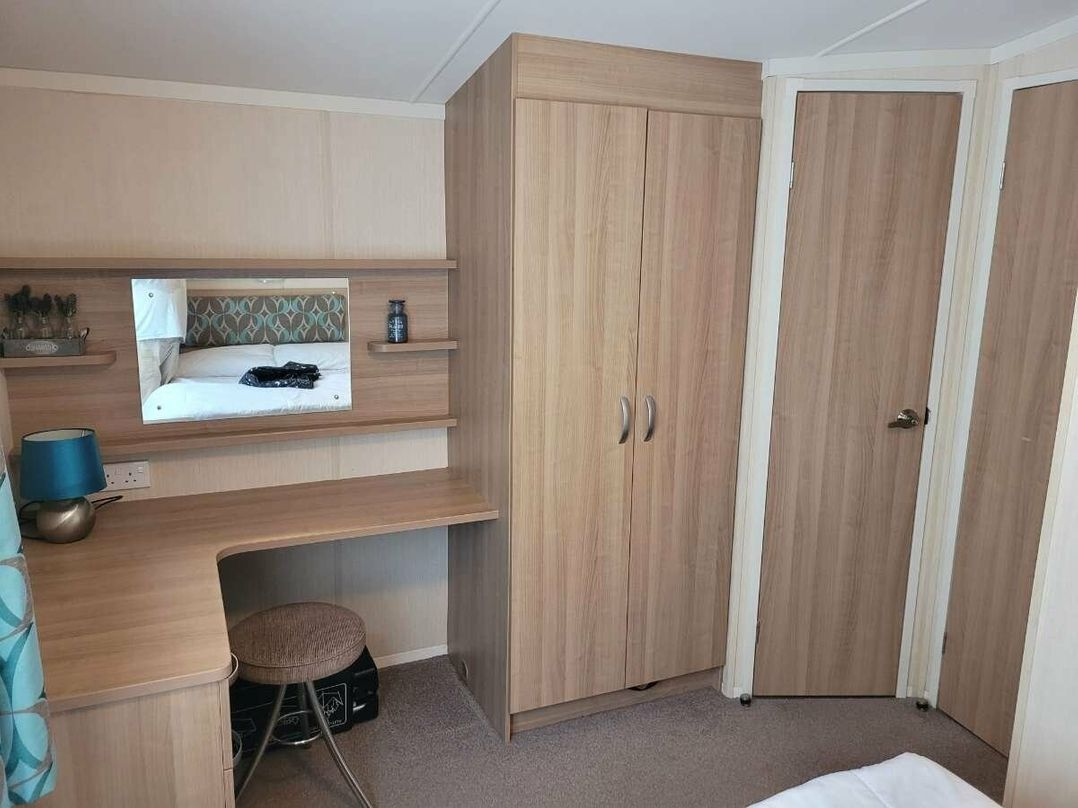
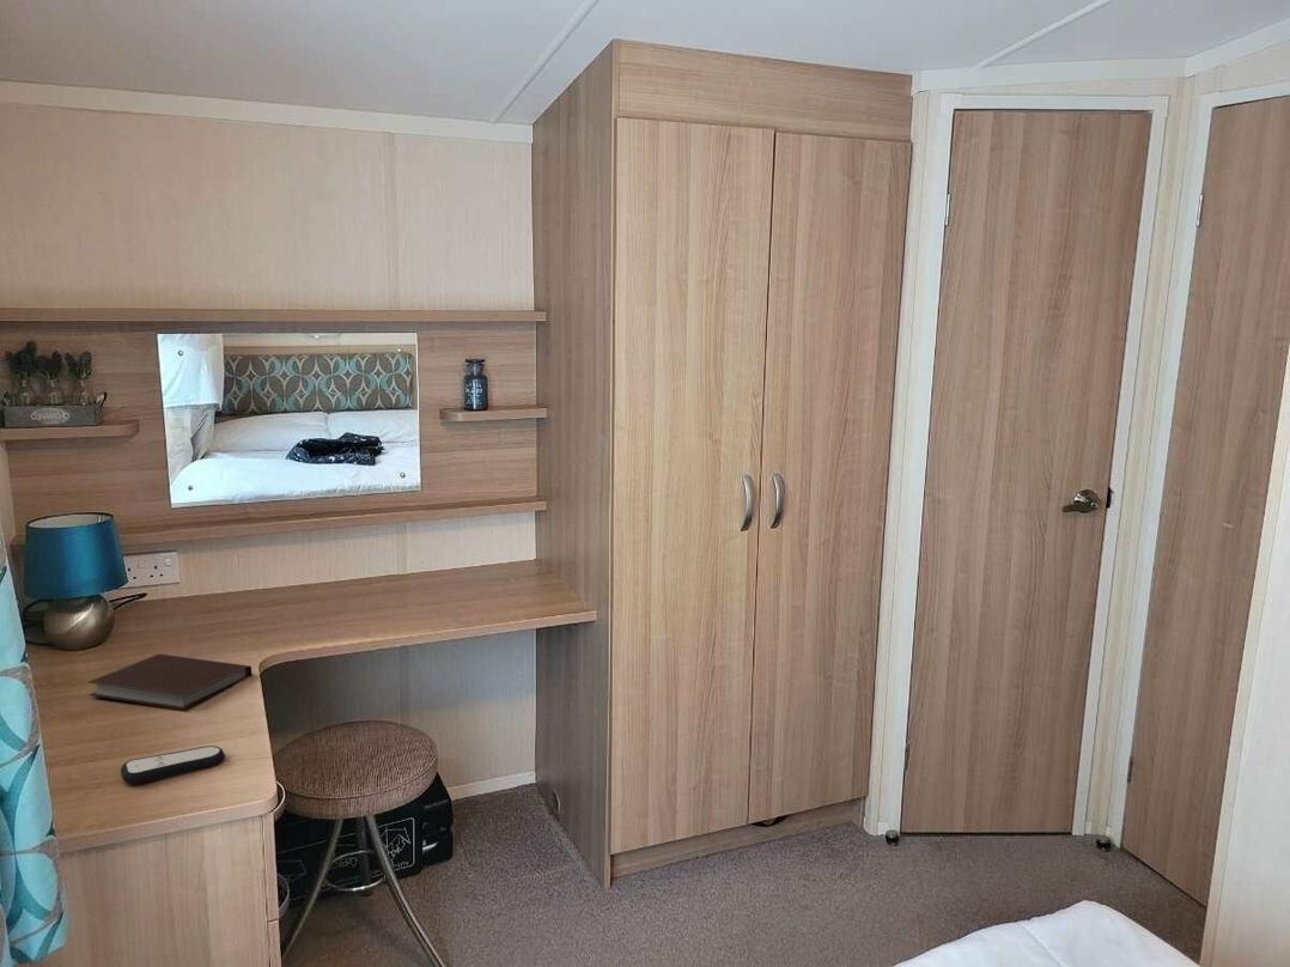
+ notebook (172, 679)
+ remote control (174, 762)
